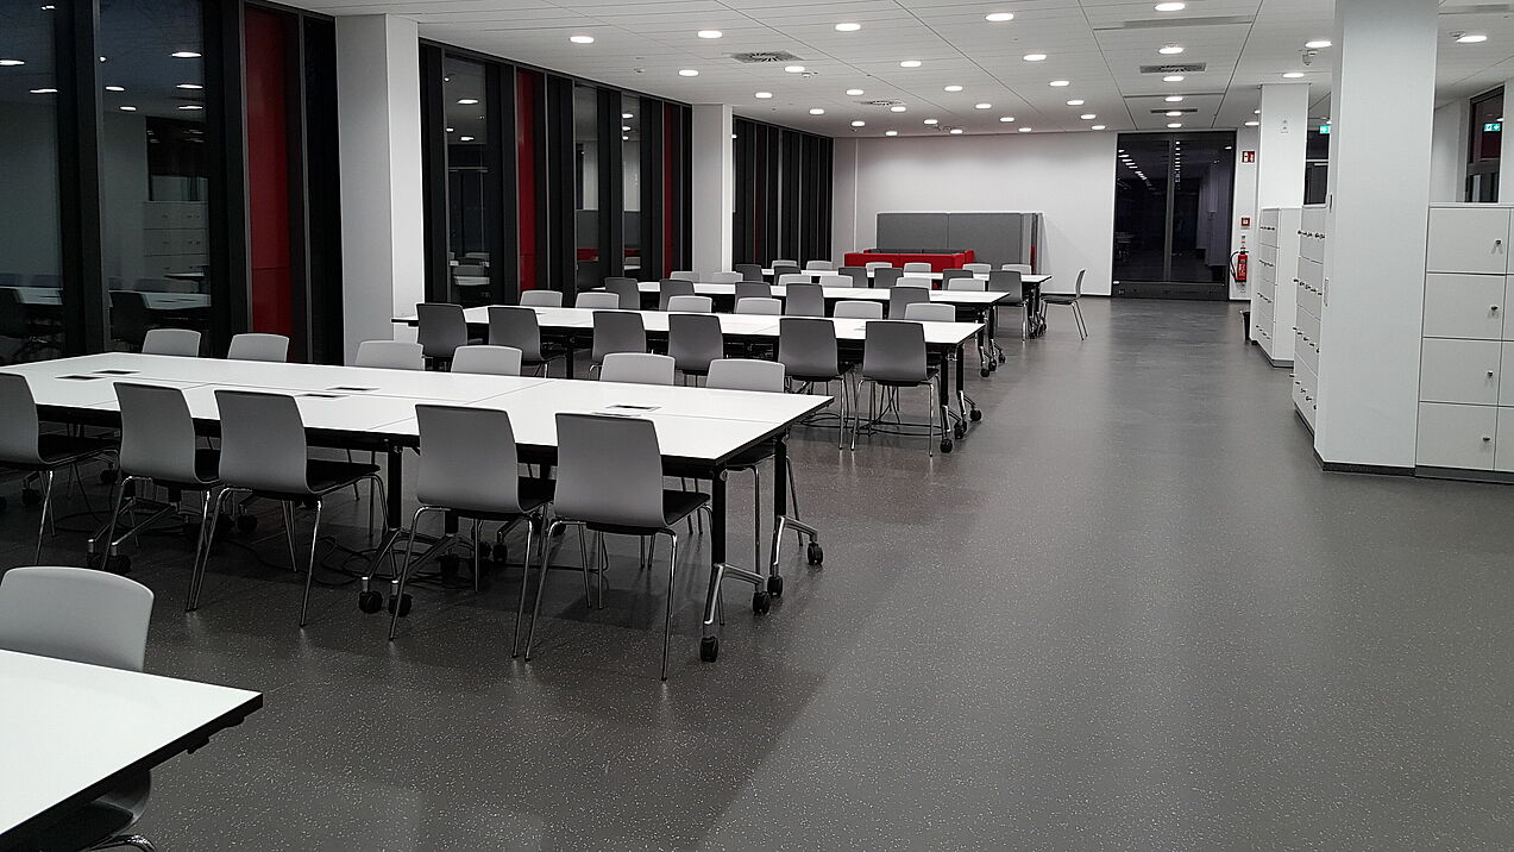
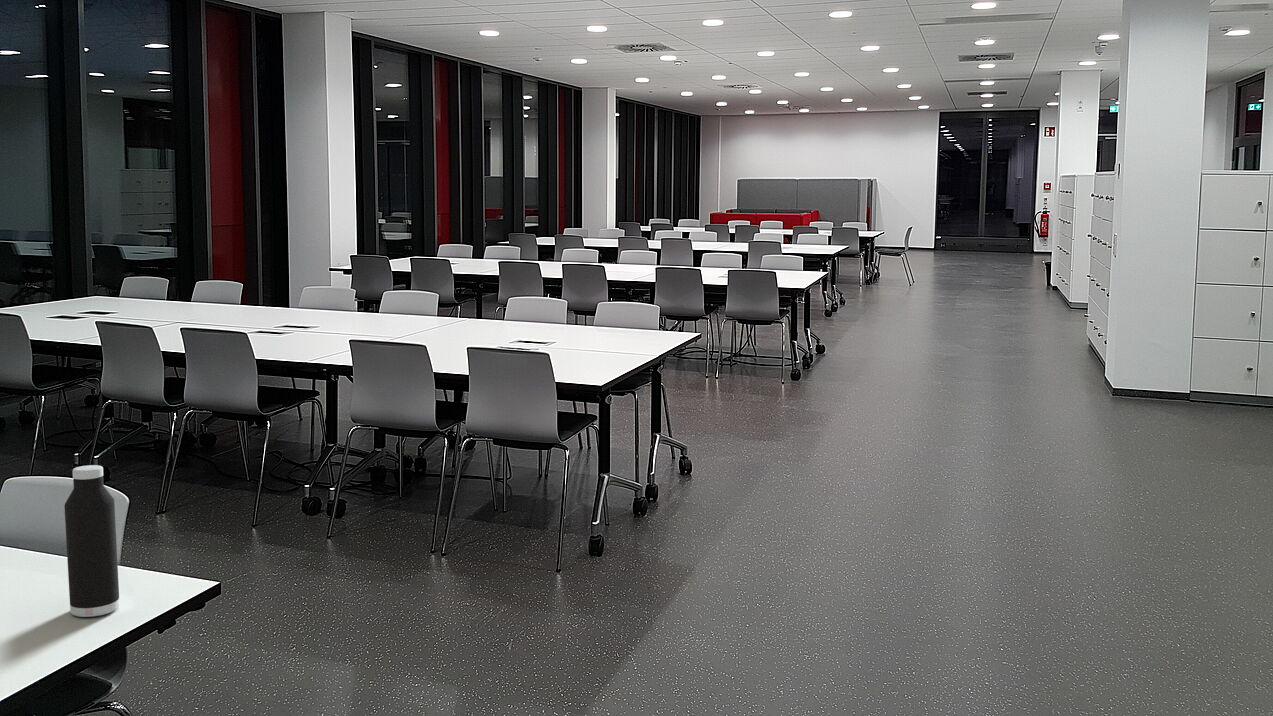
+ water bottle (91, 539)
